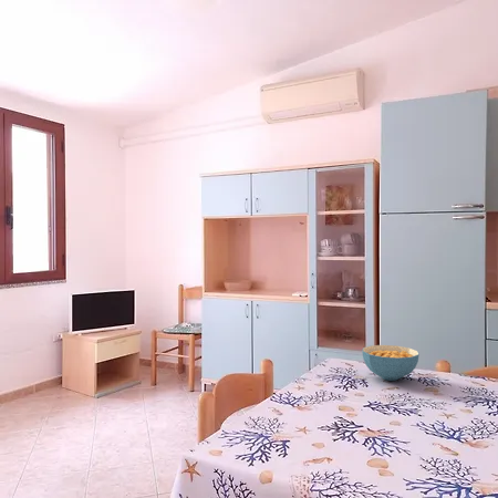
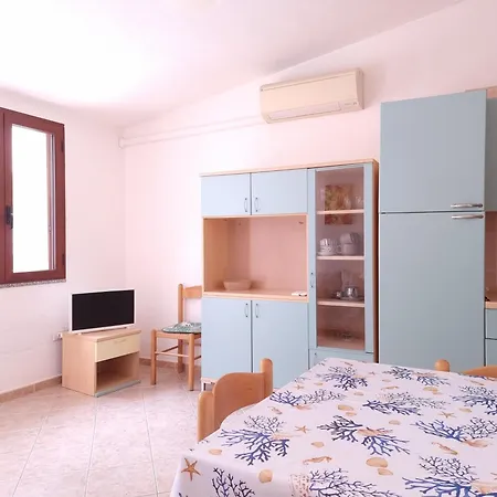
- cereal bowl (390, 364)
